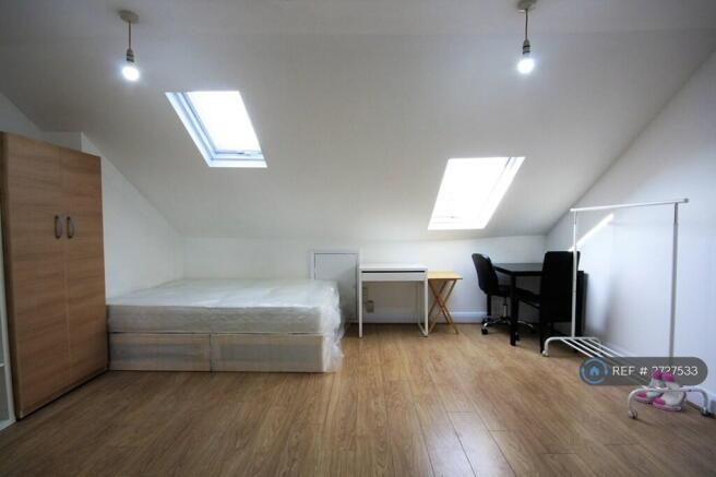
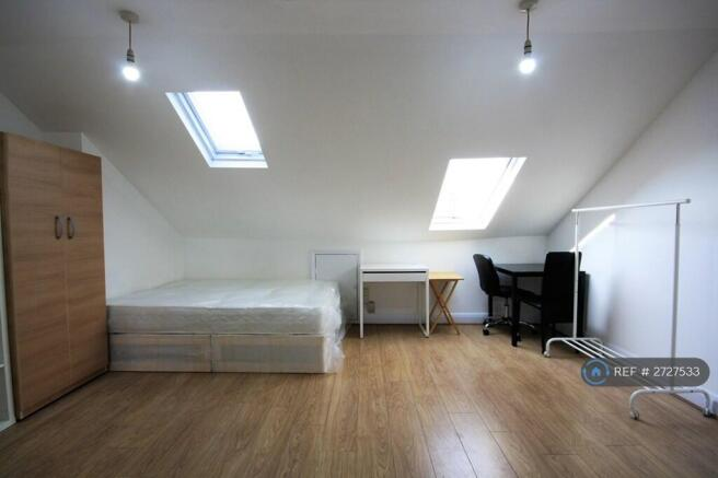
- boots (659, 385)
